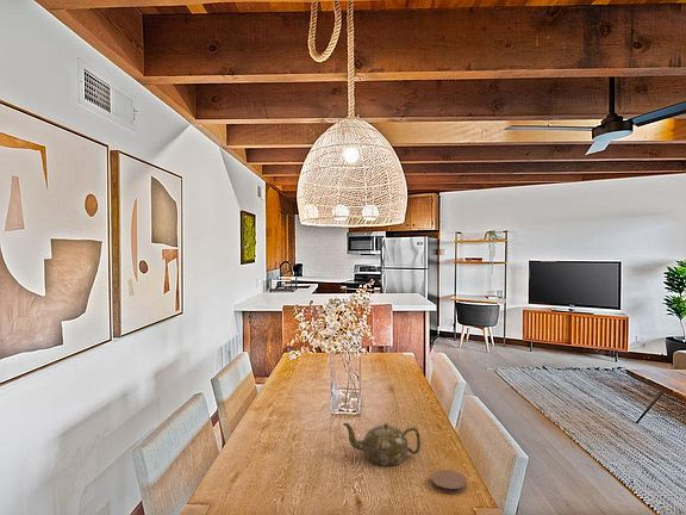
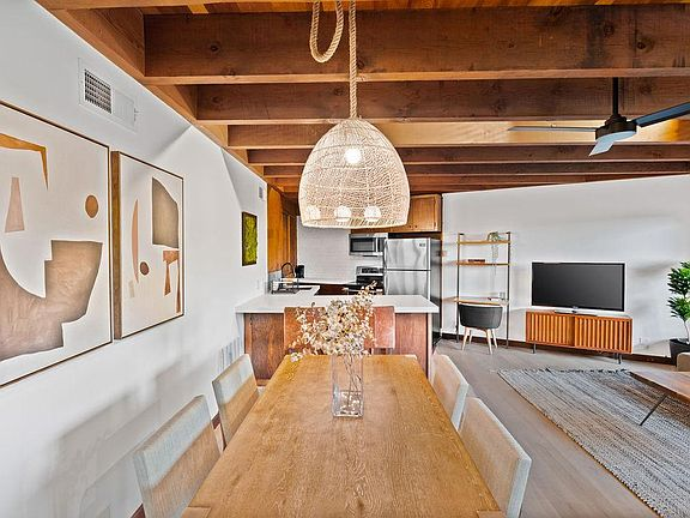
- coaster (448, 480)
- teapot (381, 439)
